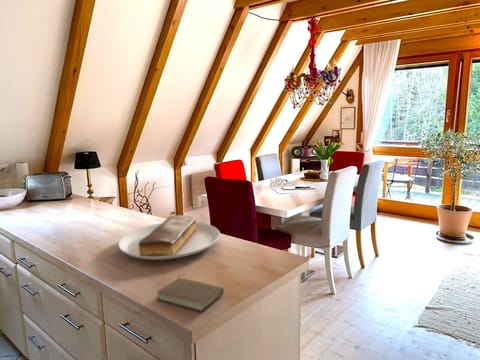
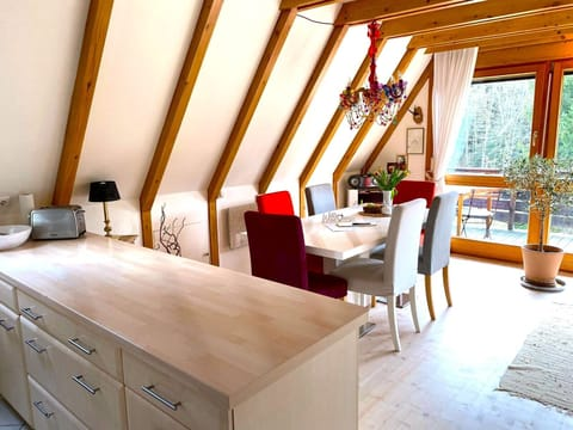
- book (193, 289)
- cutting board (170, 235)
